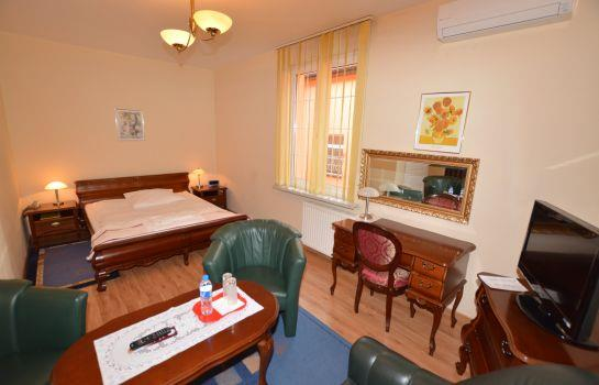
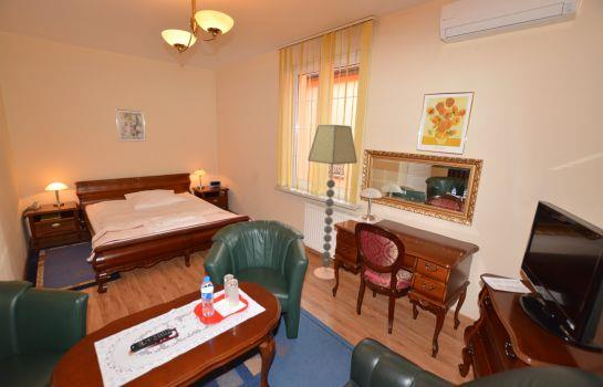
+ floor lamp (329, 203)
